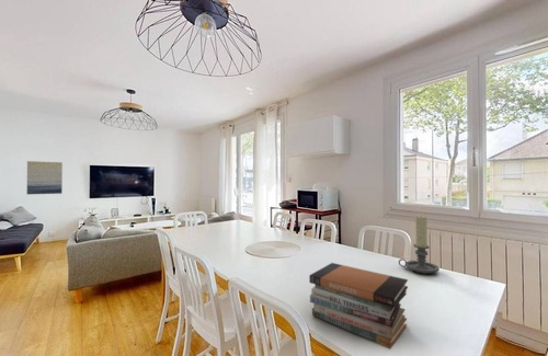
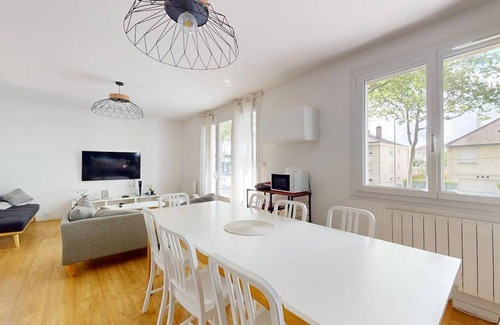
- book stack (356, 298)
- wall art (45, 177)
- candle holder (418, 242)
